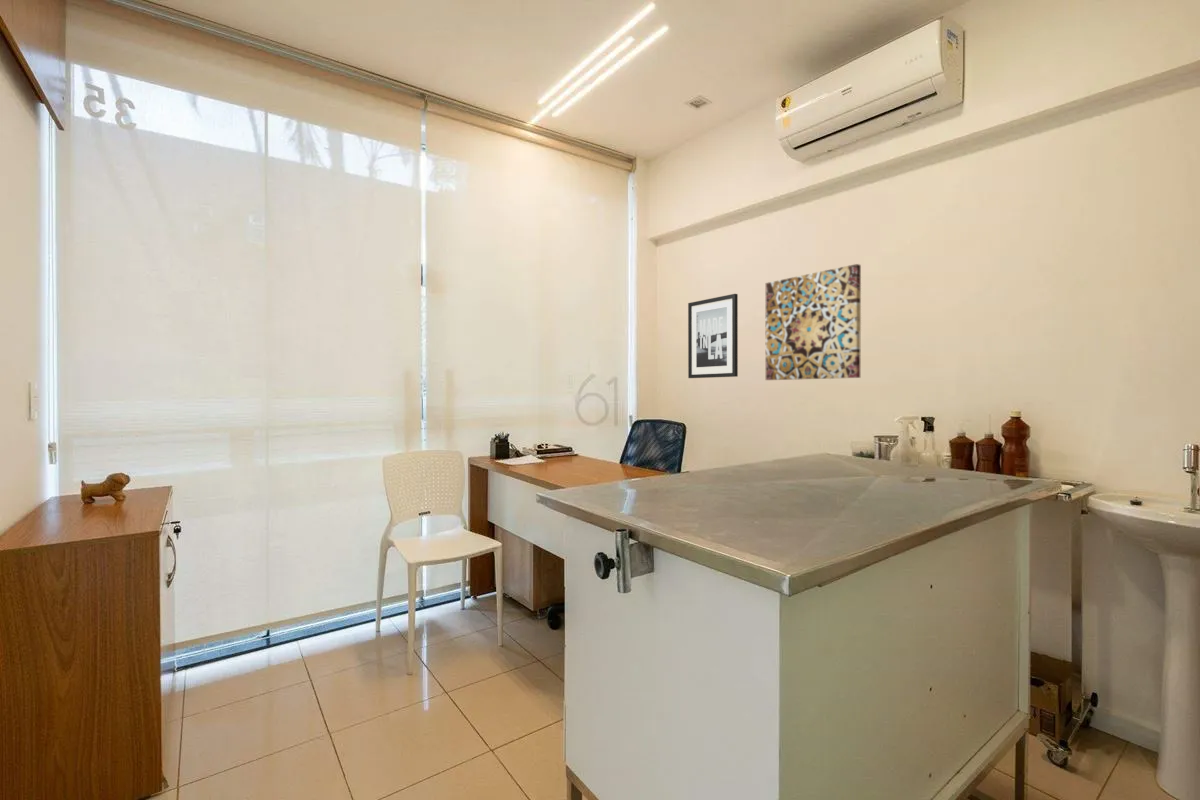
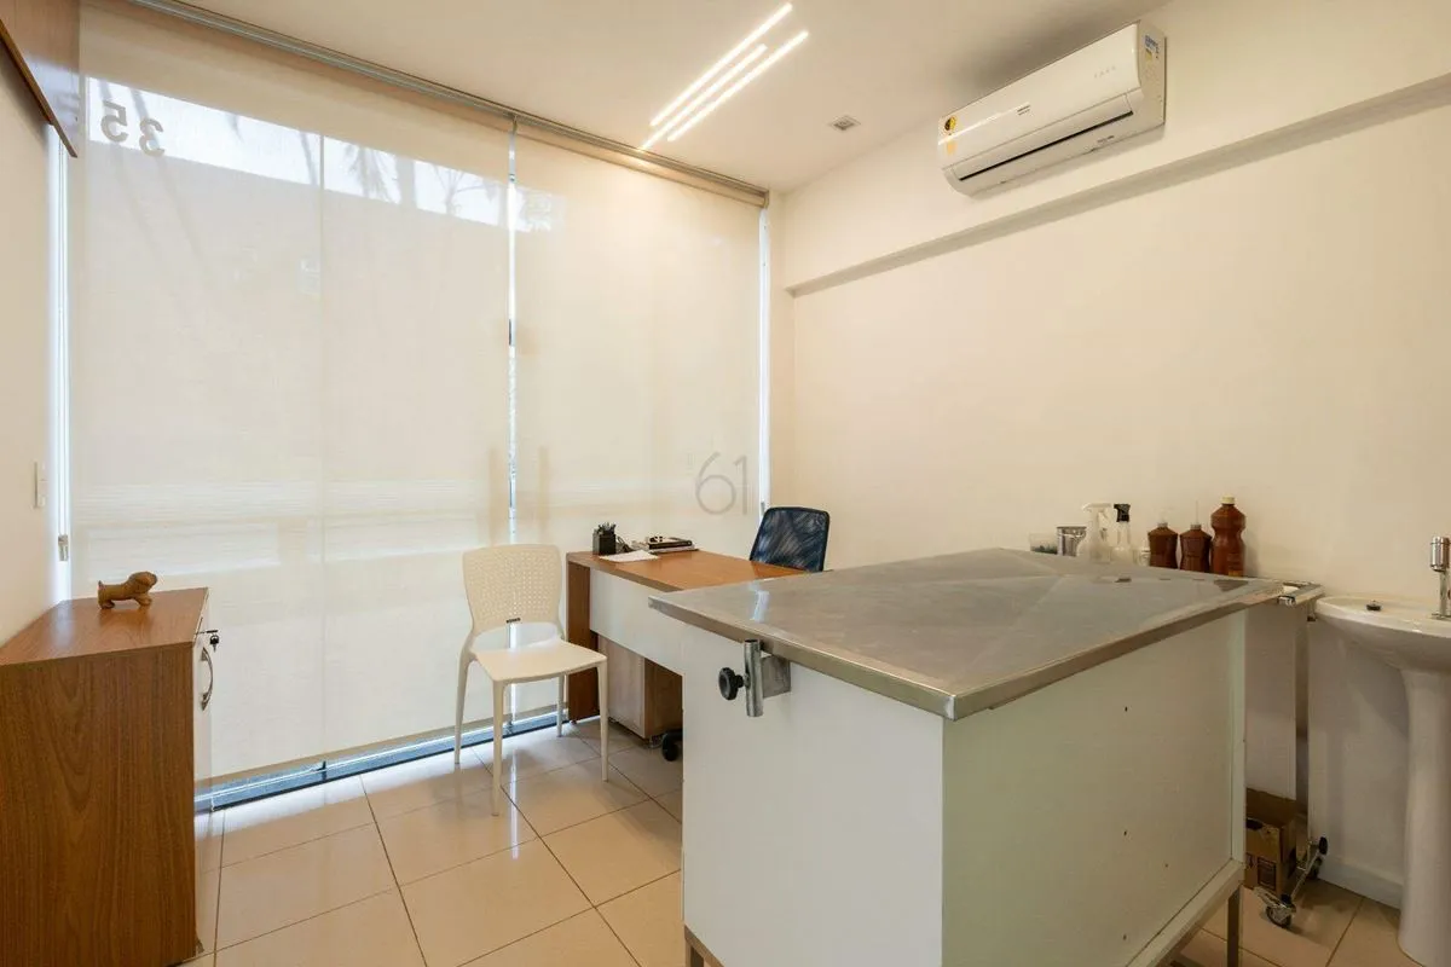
- wall art (809, 326)
- wall art (711, 338)
